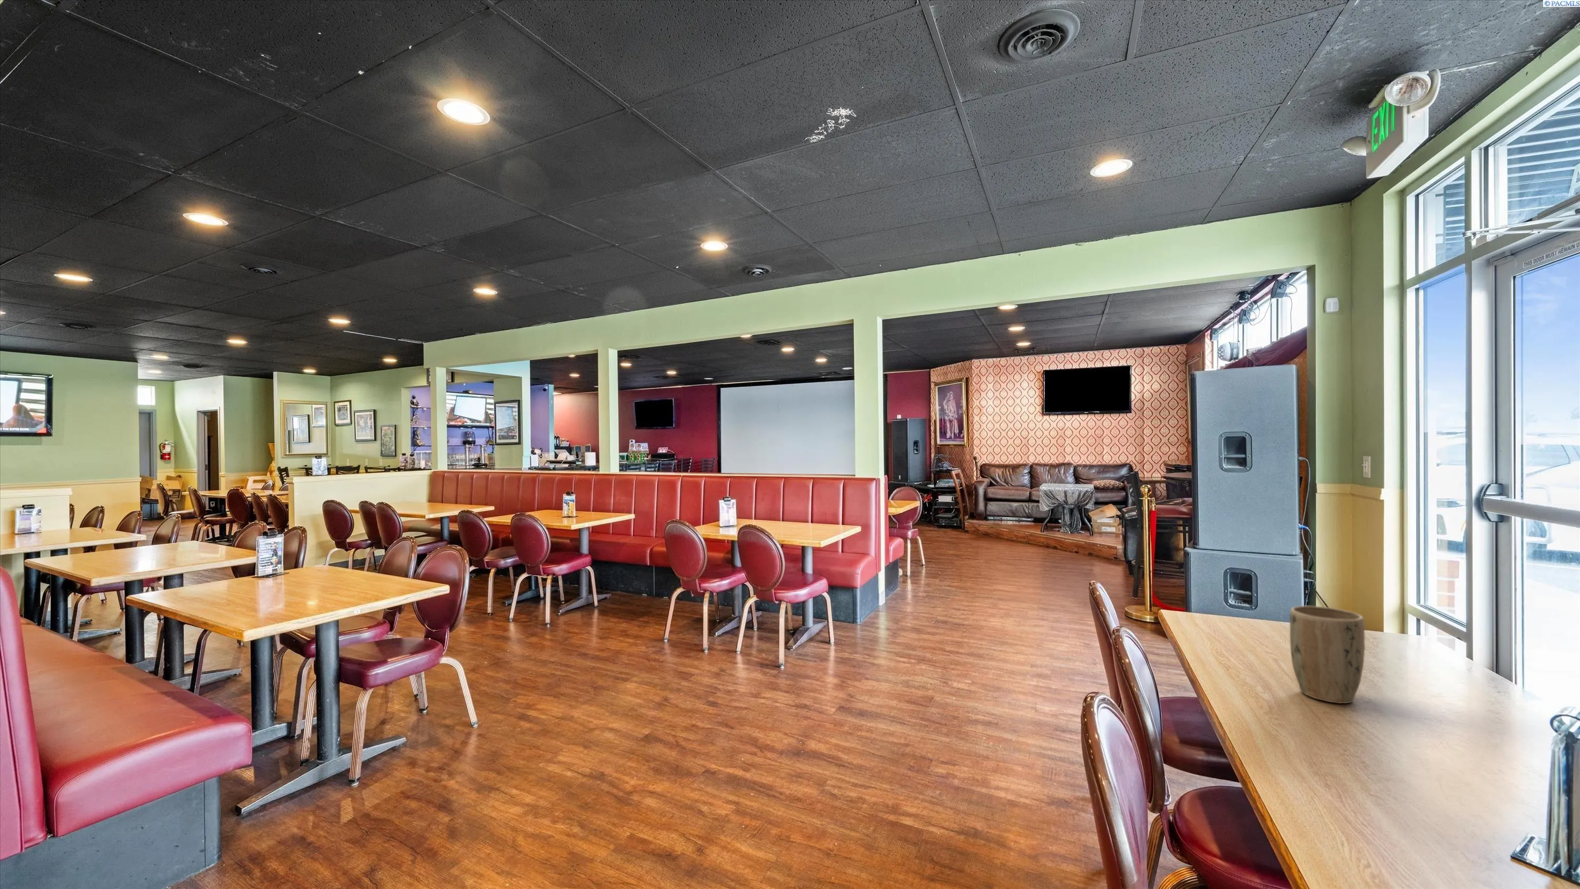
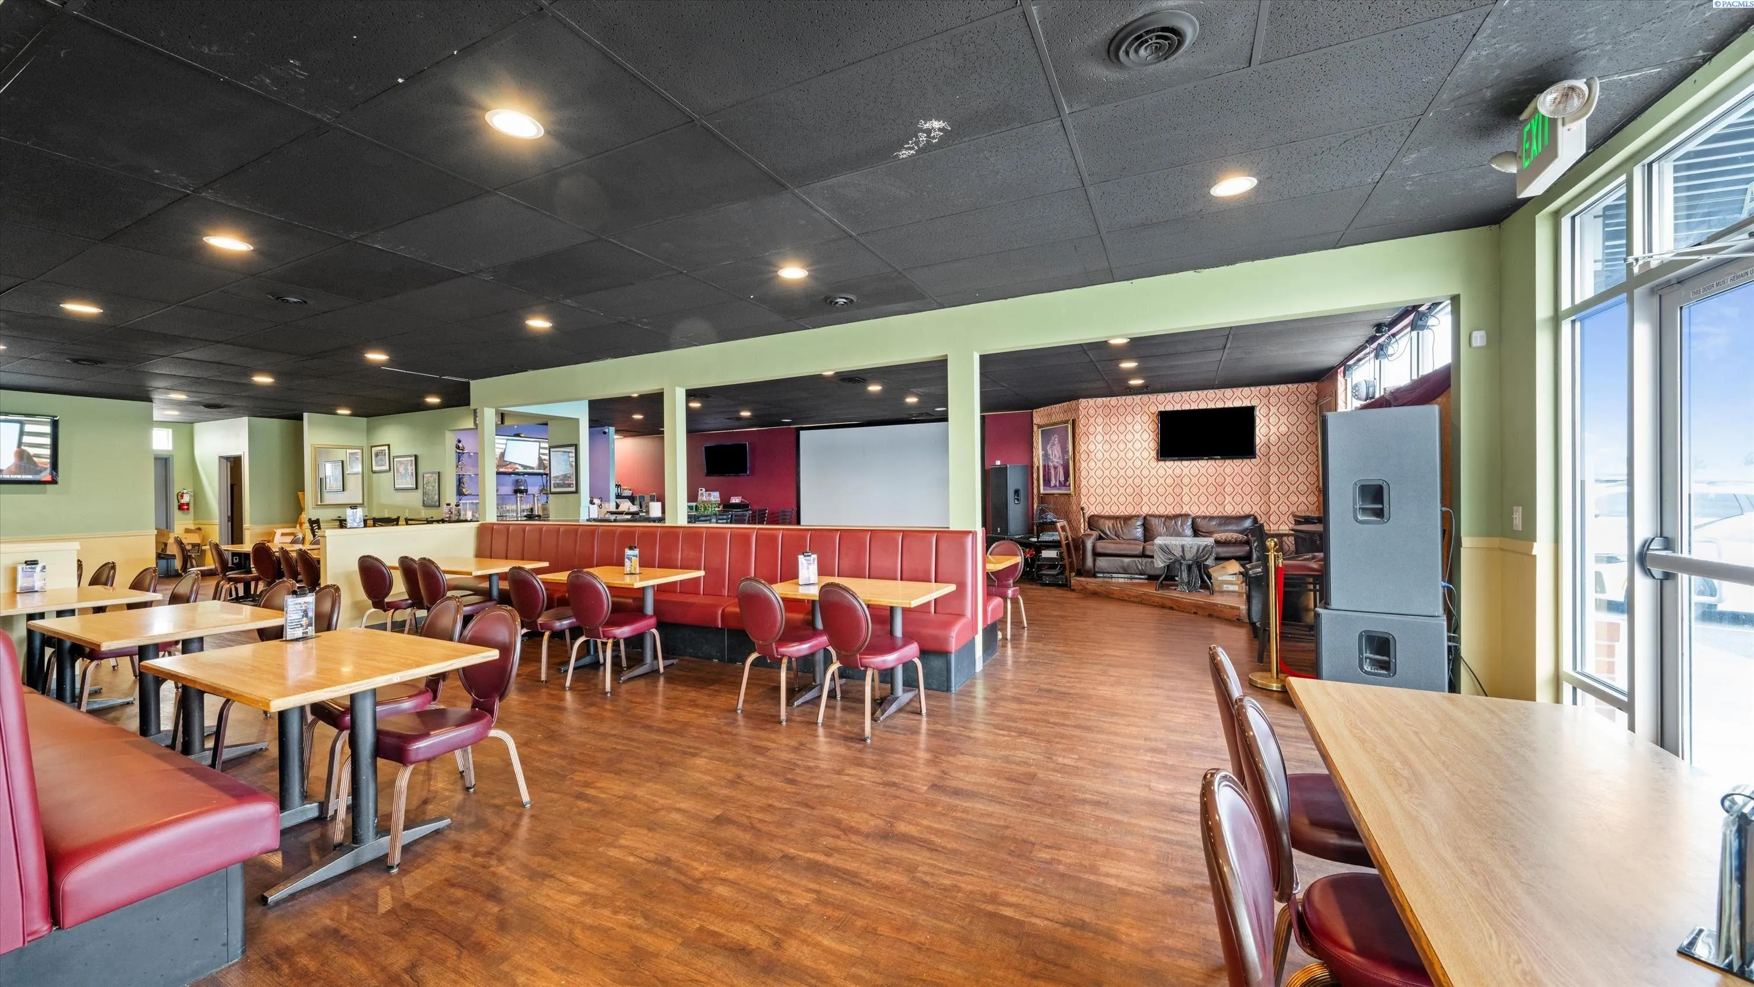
- plant pot (1326, 653)
